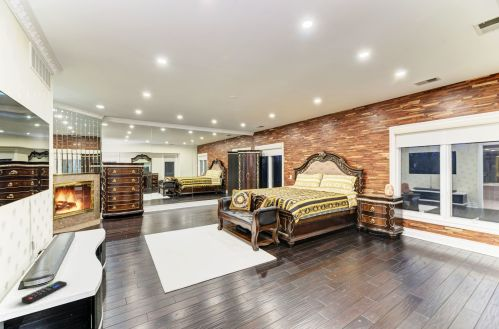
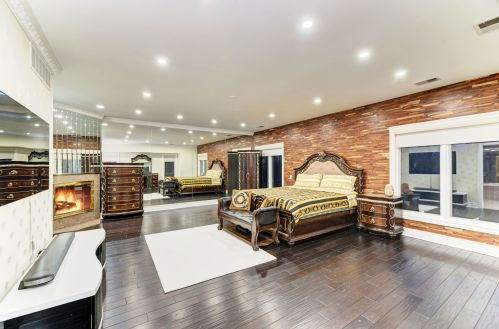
- remote control (45, 291)
